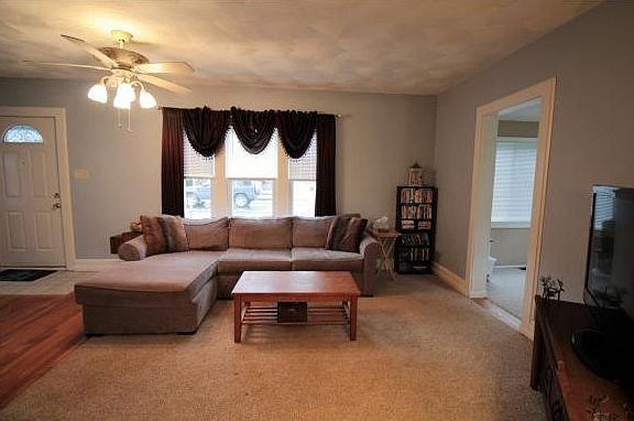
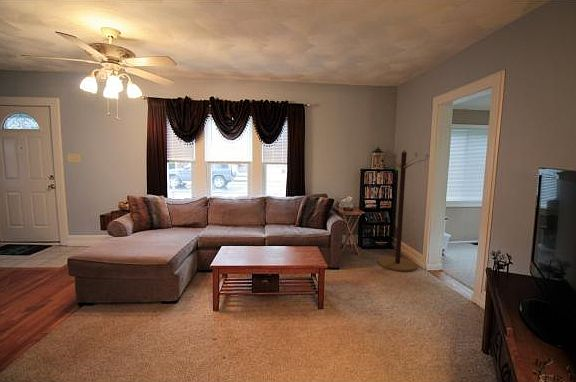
+ coat rack (400, 208)
